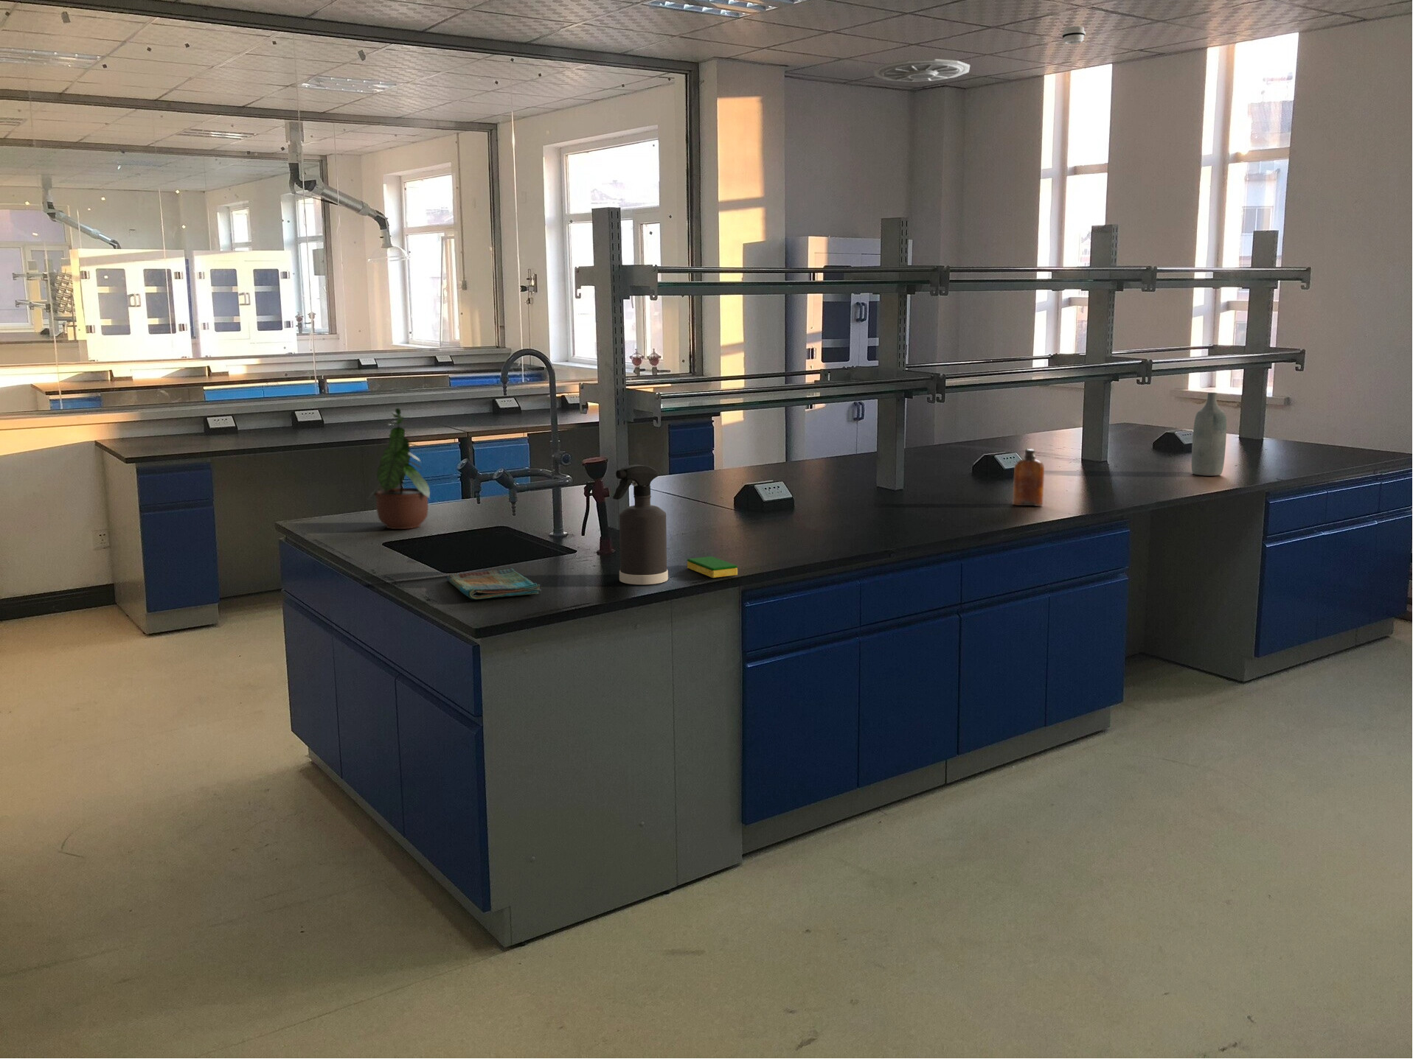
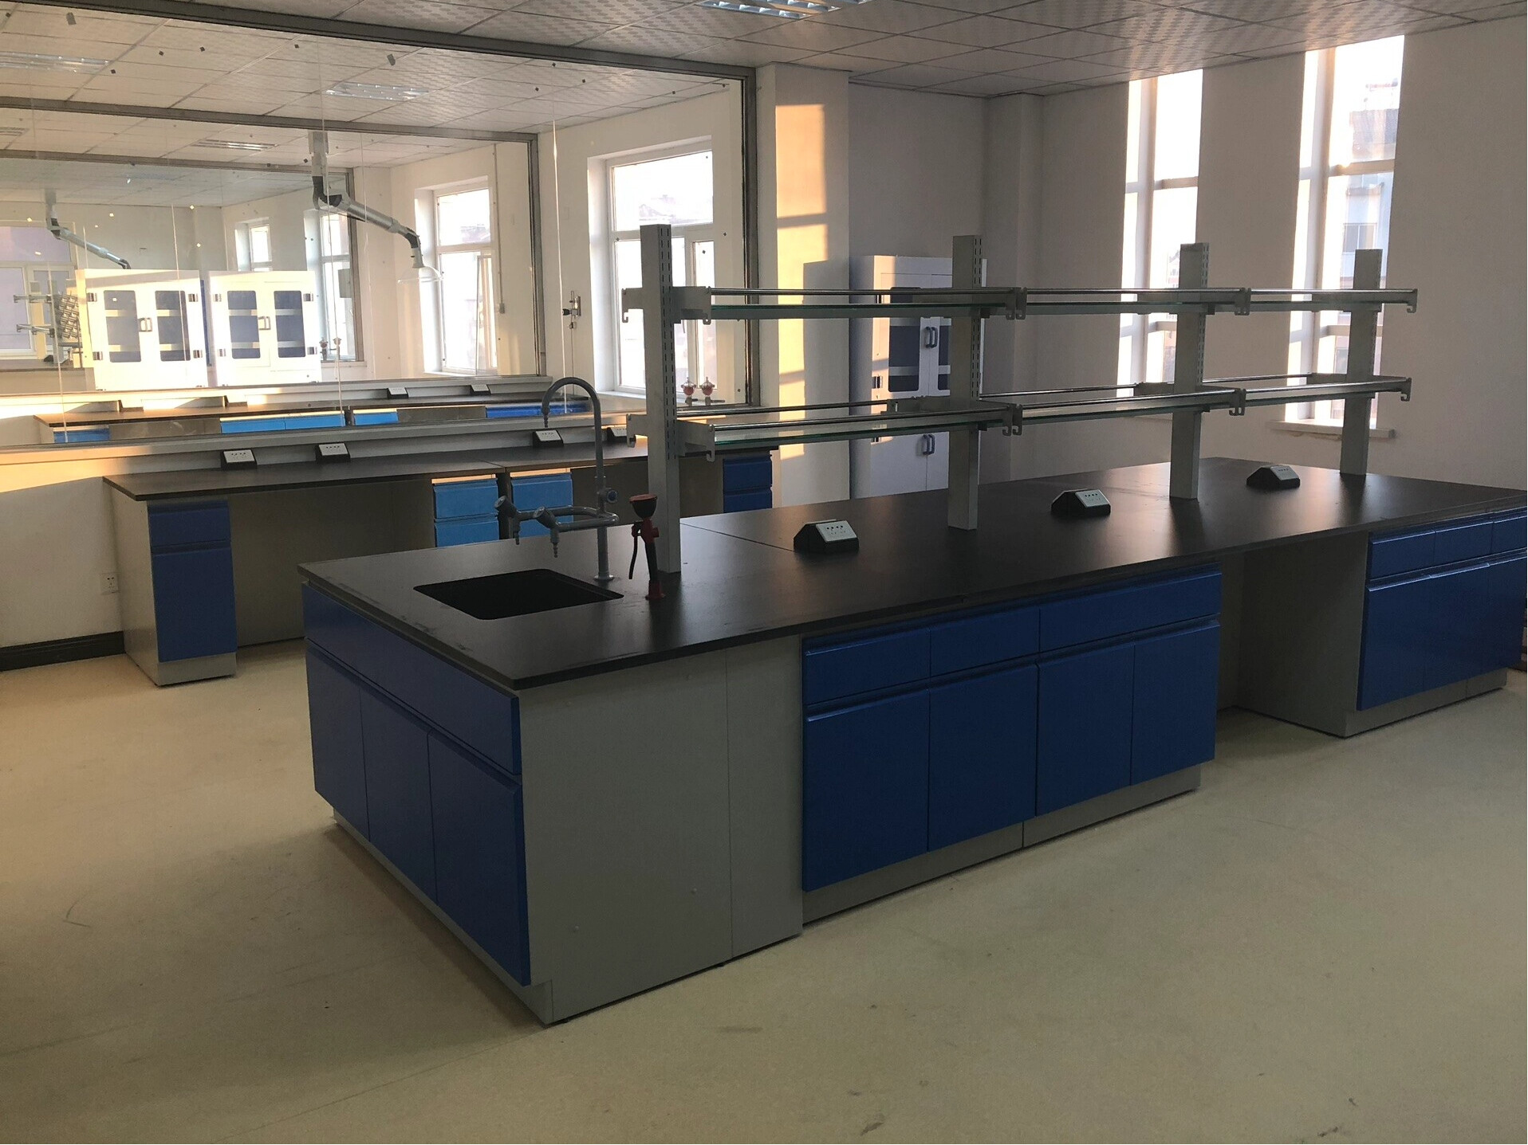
- bottle (1209, 434)
- potted plant (397, 467)
- spray bottle (640, 523)
- dish sponge (712, 566)
- dish towel (492, 582)
- flask (1029, 477)
- ceiling vent (921, 72)
- smoke detector (1073, 36)
